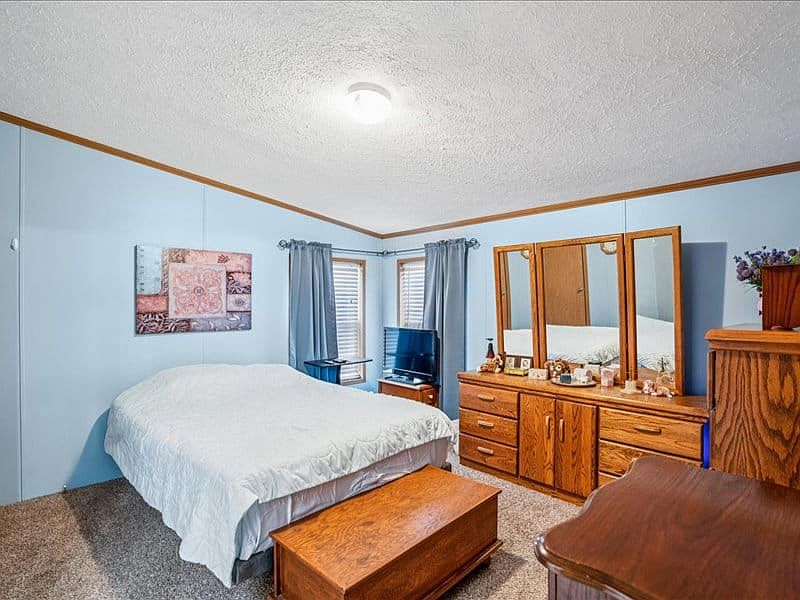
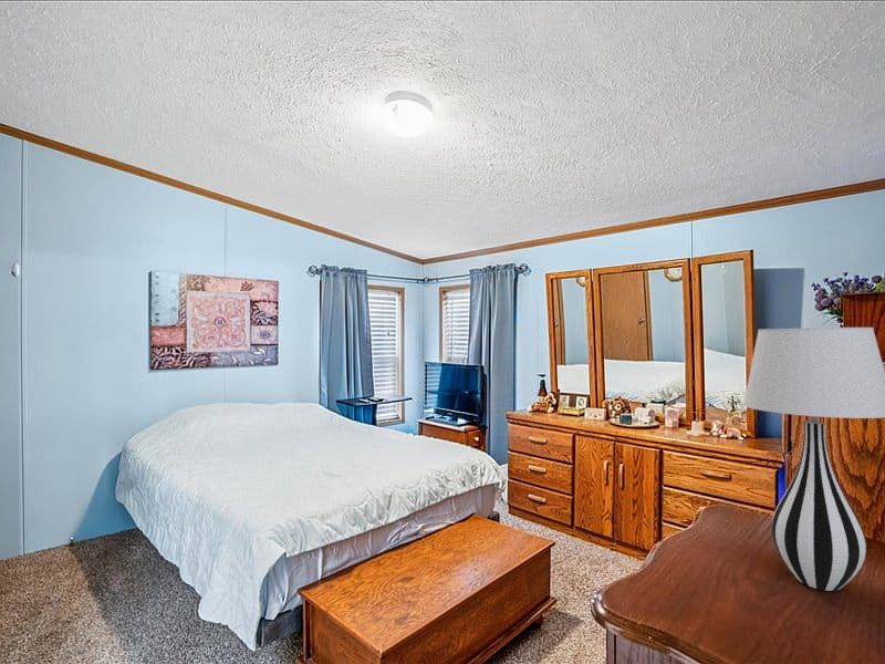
+ table lamp (814, 455)
